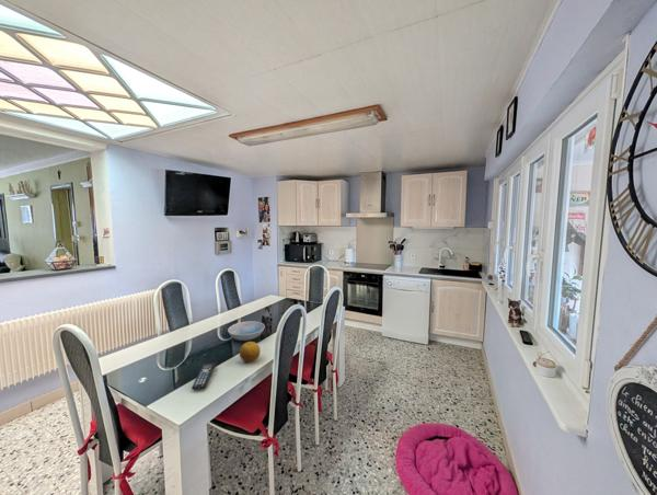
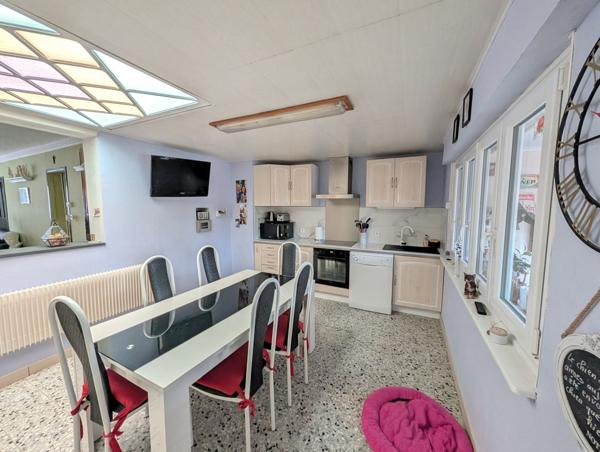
- dish (246, 332)
- remote control (205, 375)
- fruit (250, 352)
